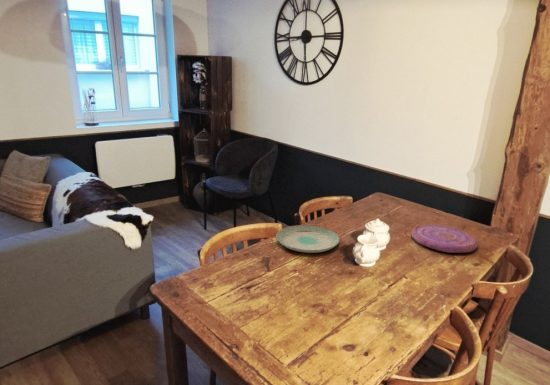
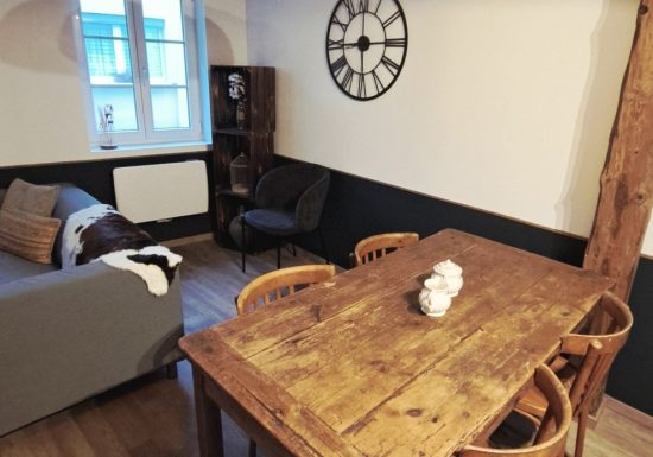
- plate (307, 238)
- plate (443, 237)
